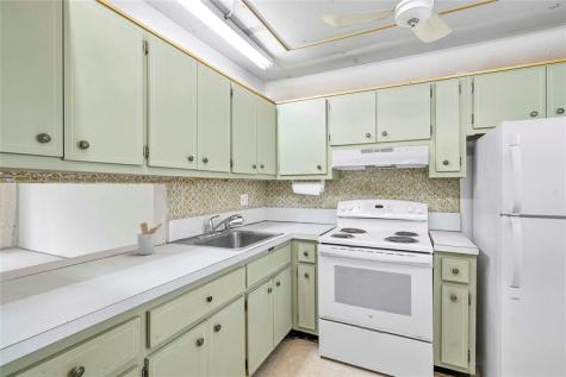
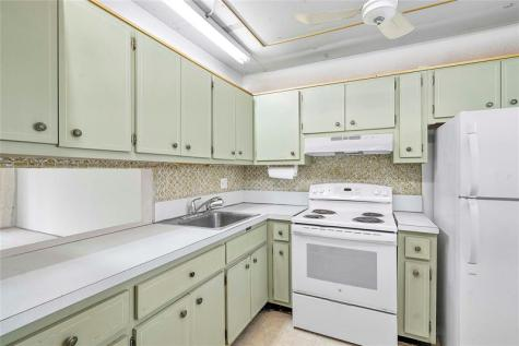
- utensil holder (150, 237)
